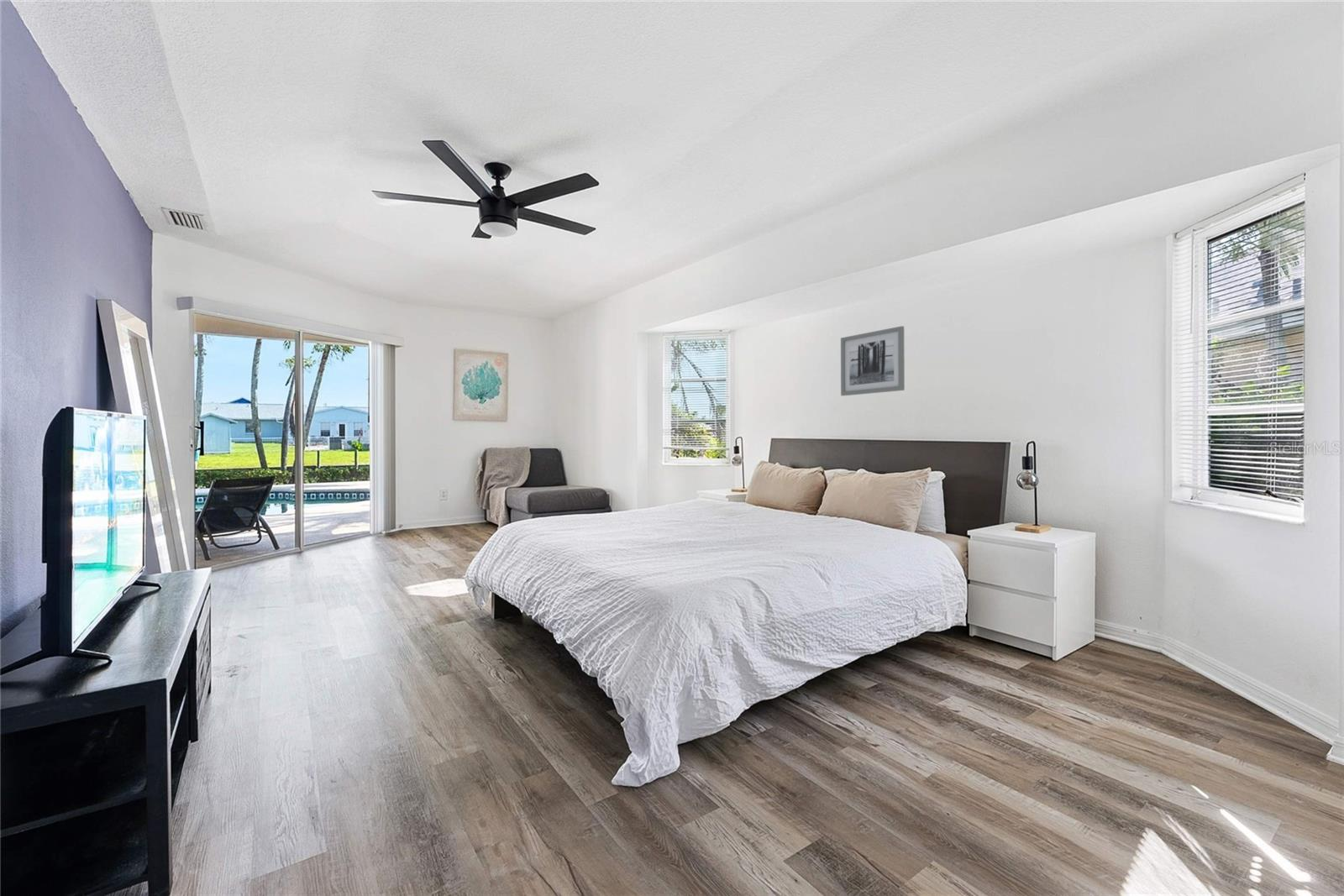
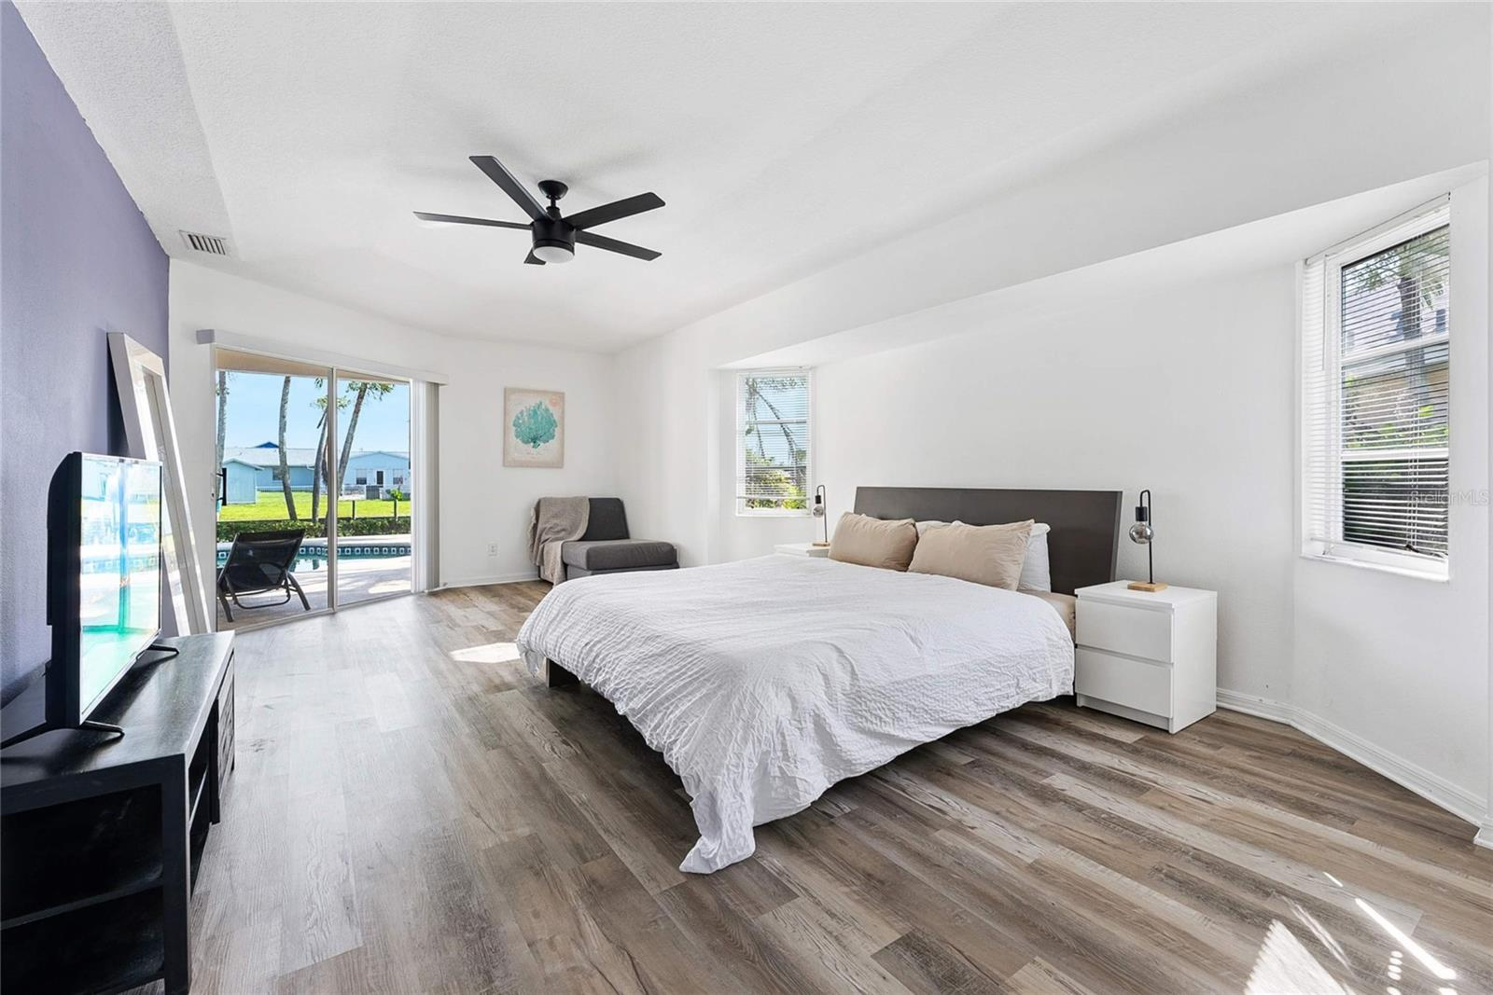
- wall art (870, 363)
